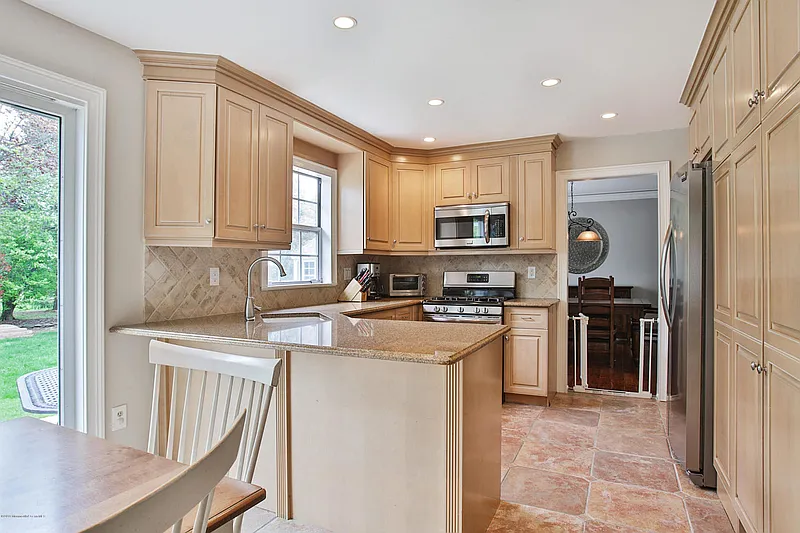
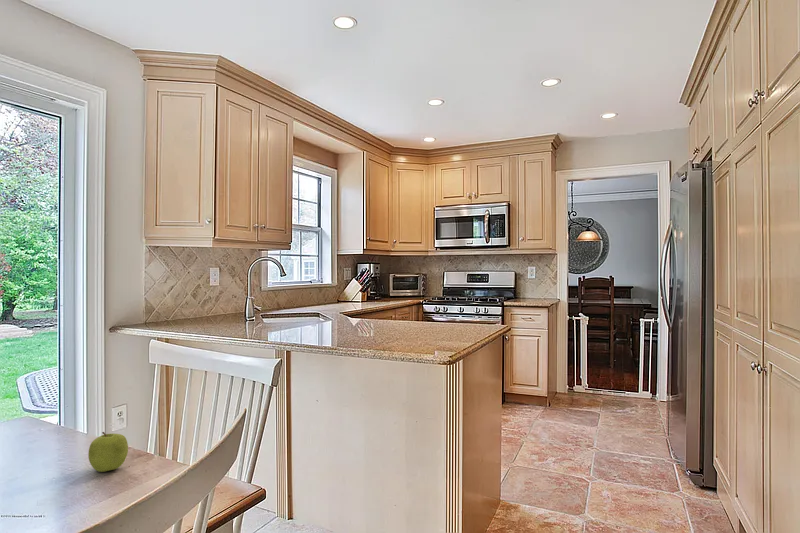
+ fruit (108, 450)
